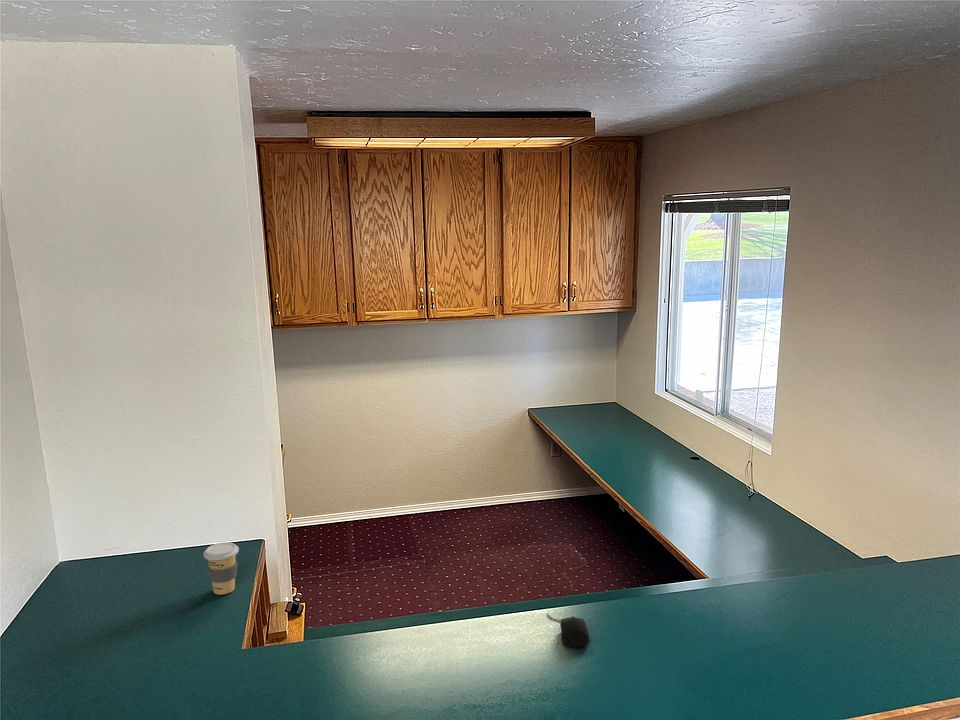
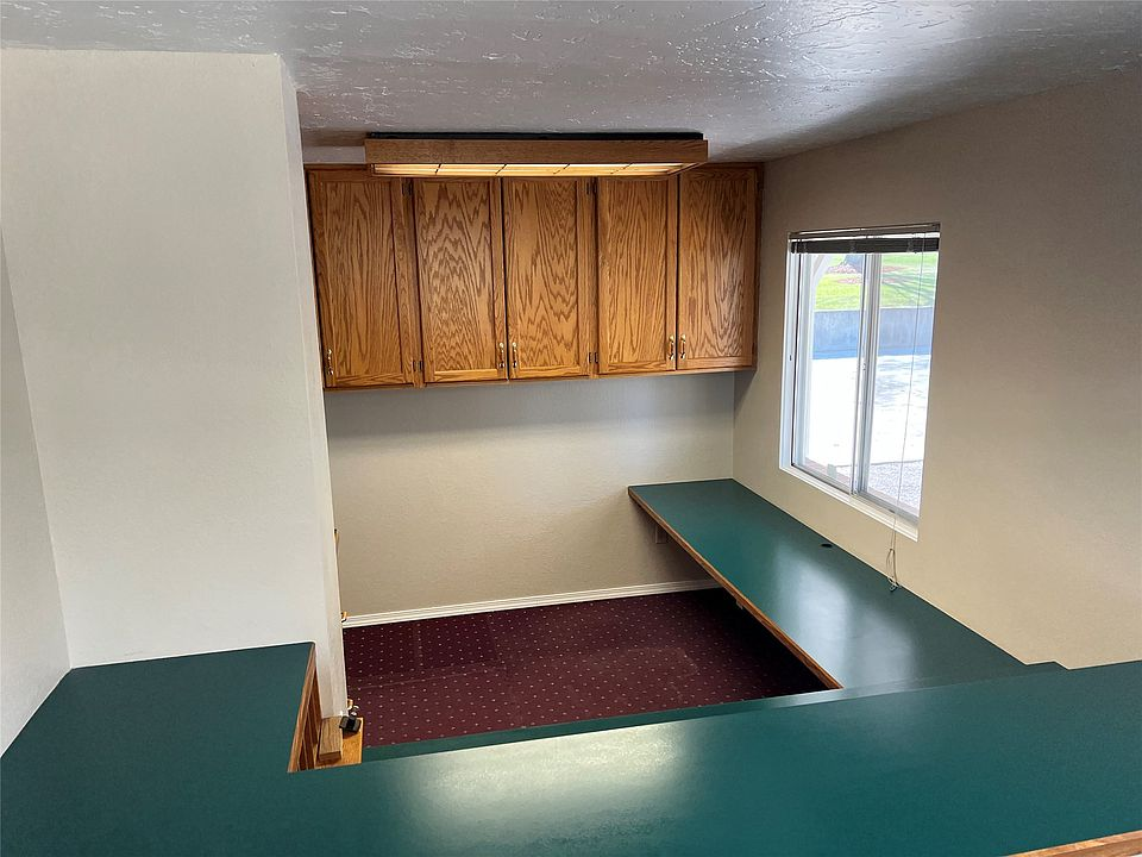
- computer mouse (567, 622)
- coffee cup (222, 569)
